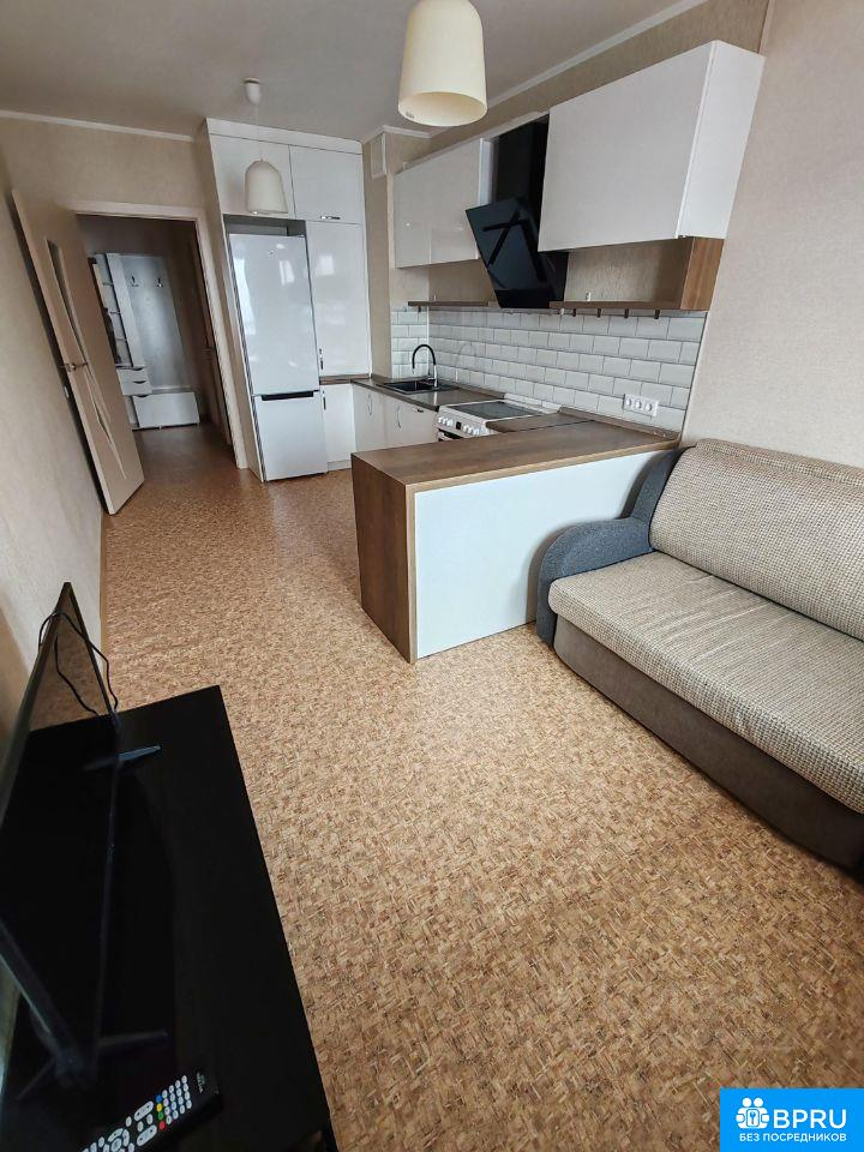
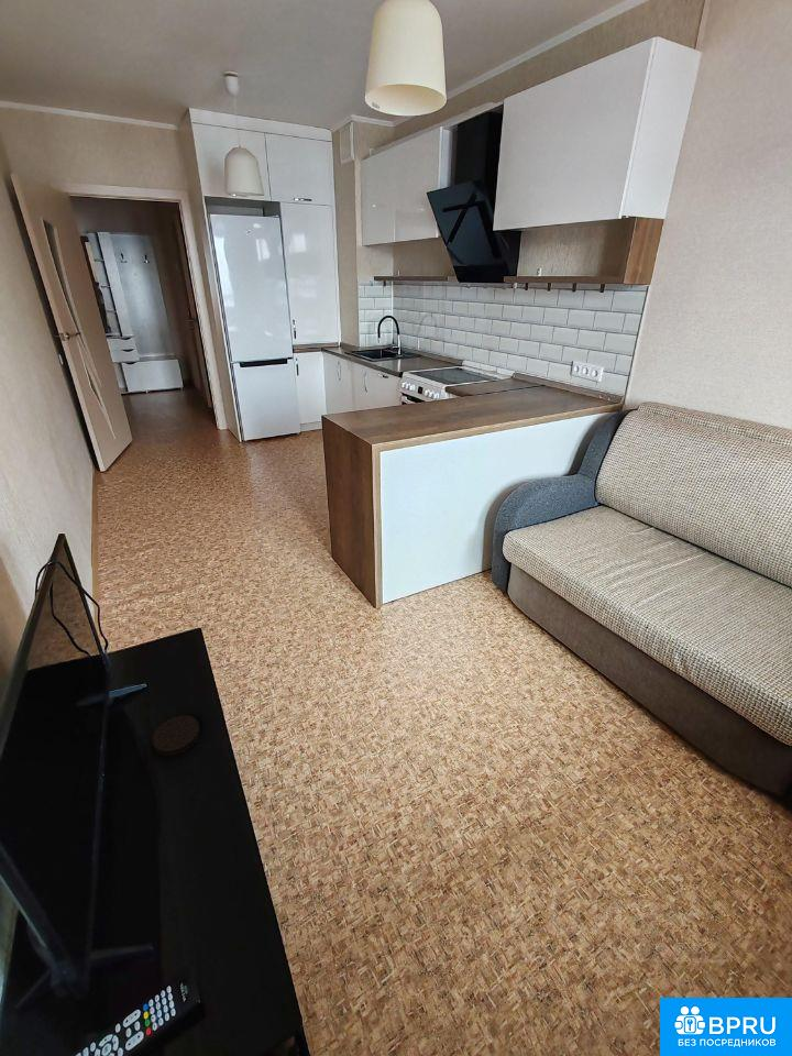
+ coaster (176, 734)
